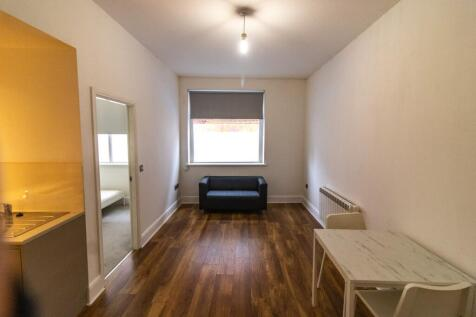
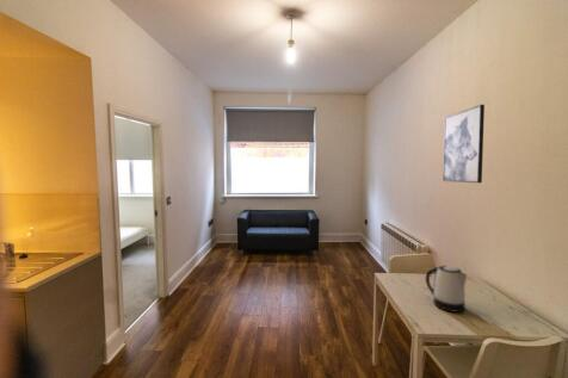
+ wall art (461, 147)
+ kettle (444, 285)
